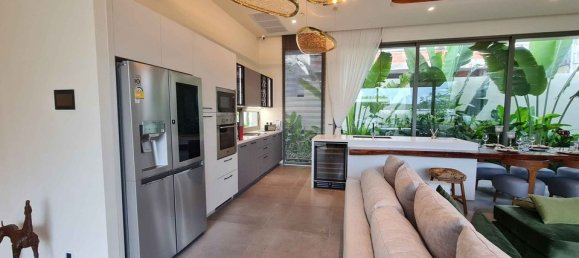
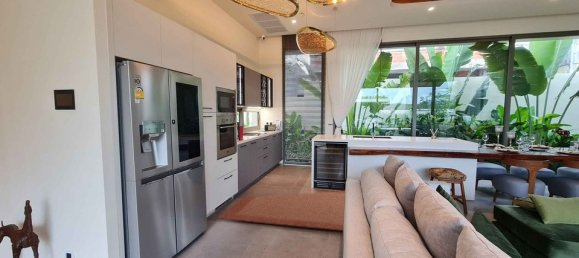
+ rug (320, 204)
